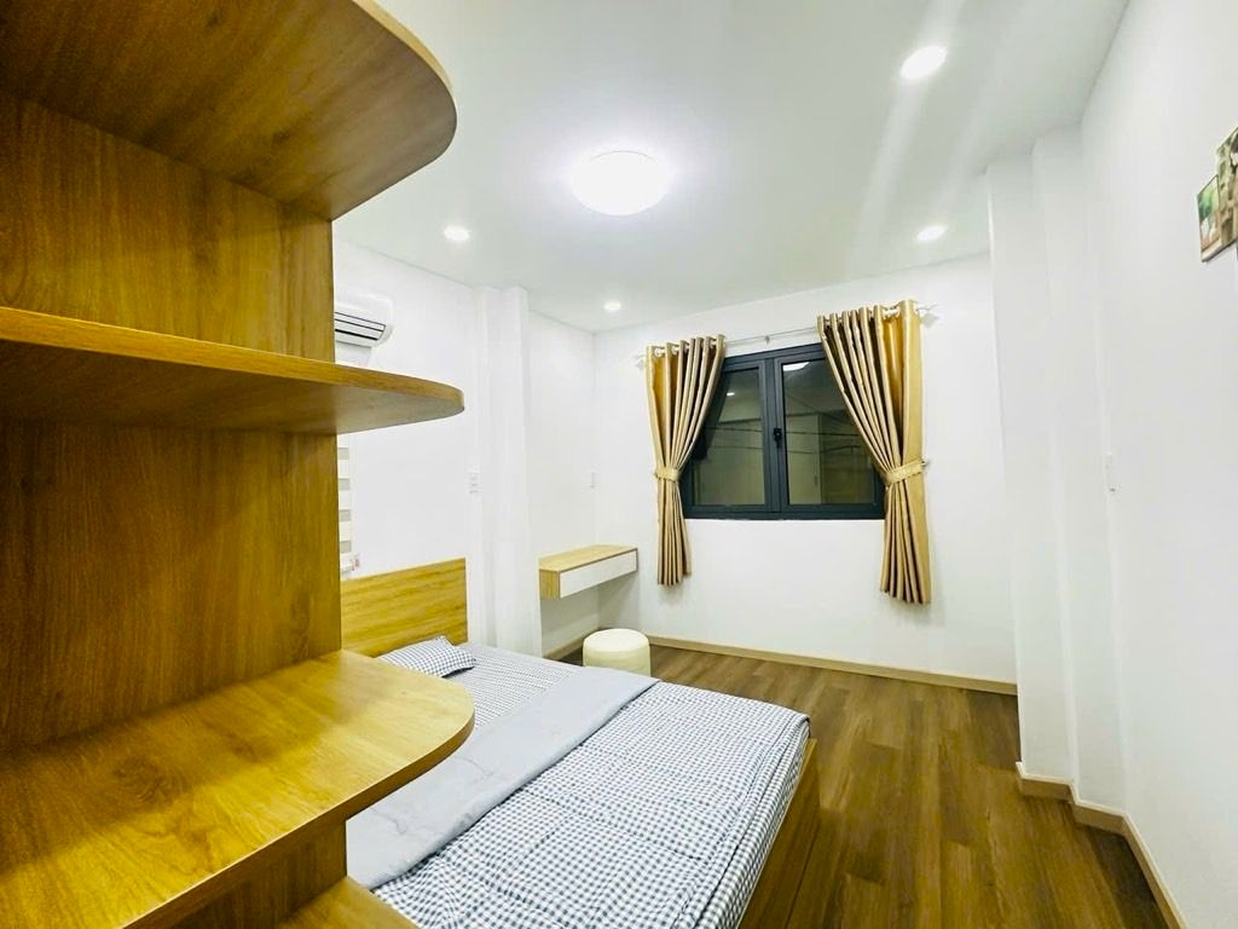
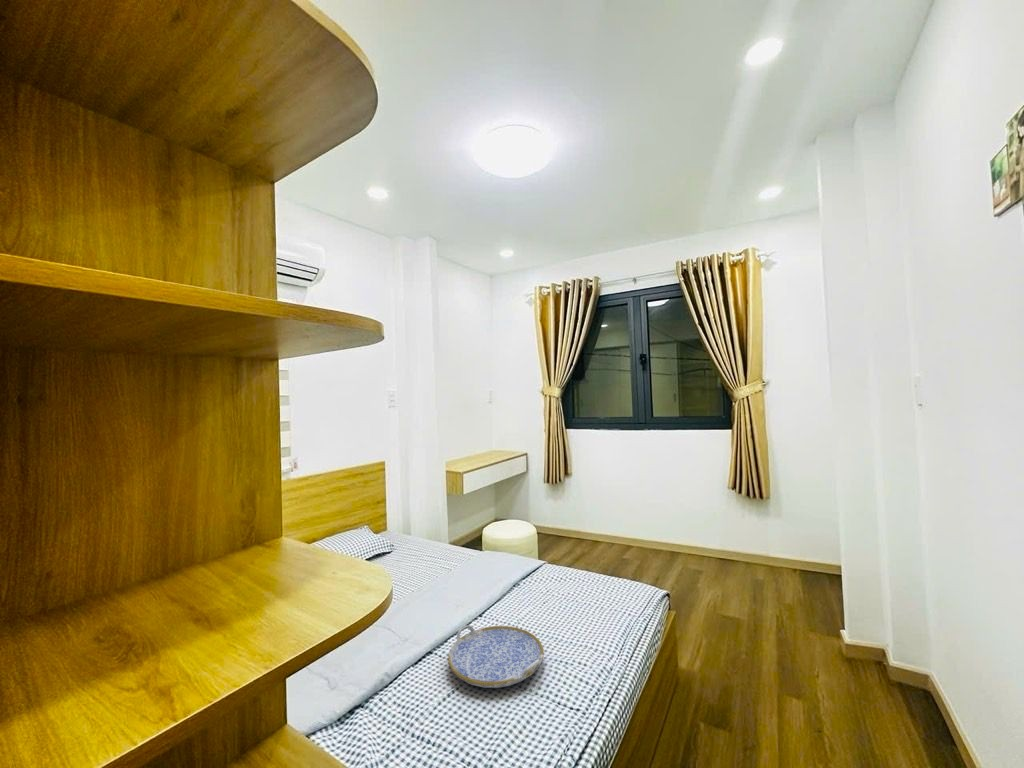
+ serving tray (496, 653)
